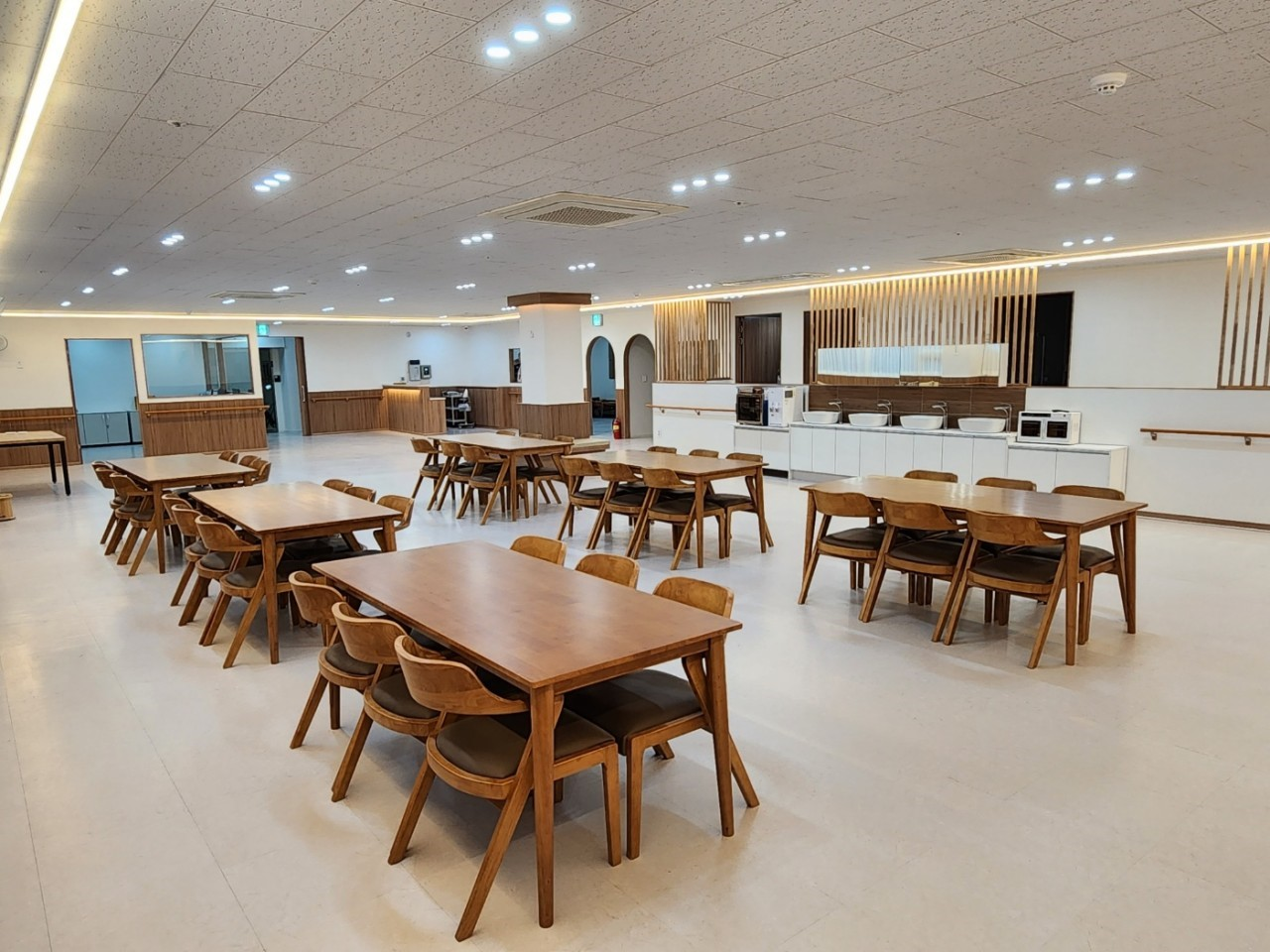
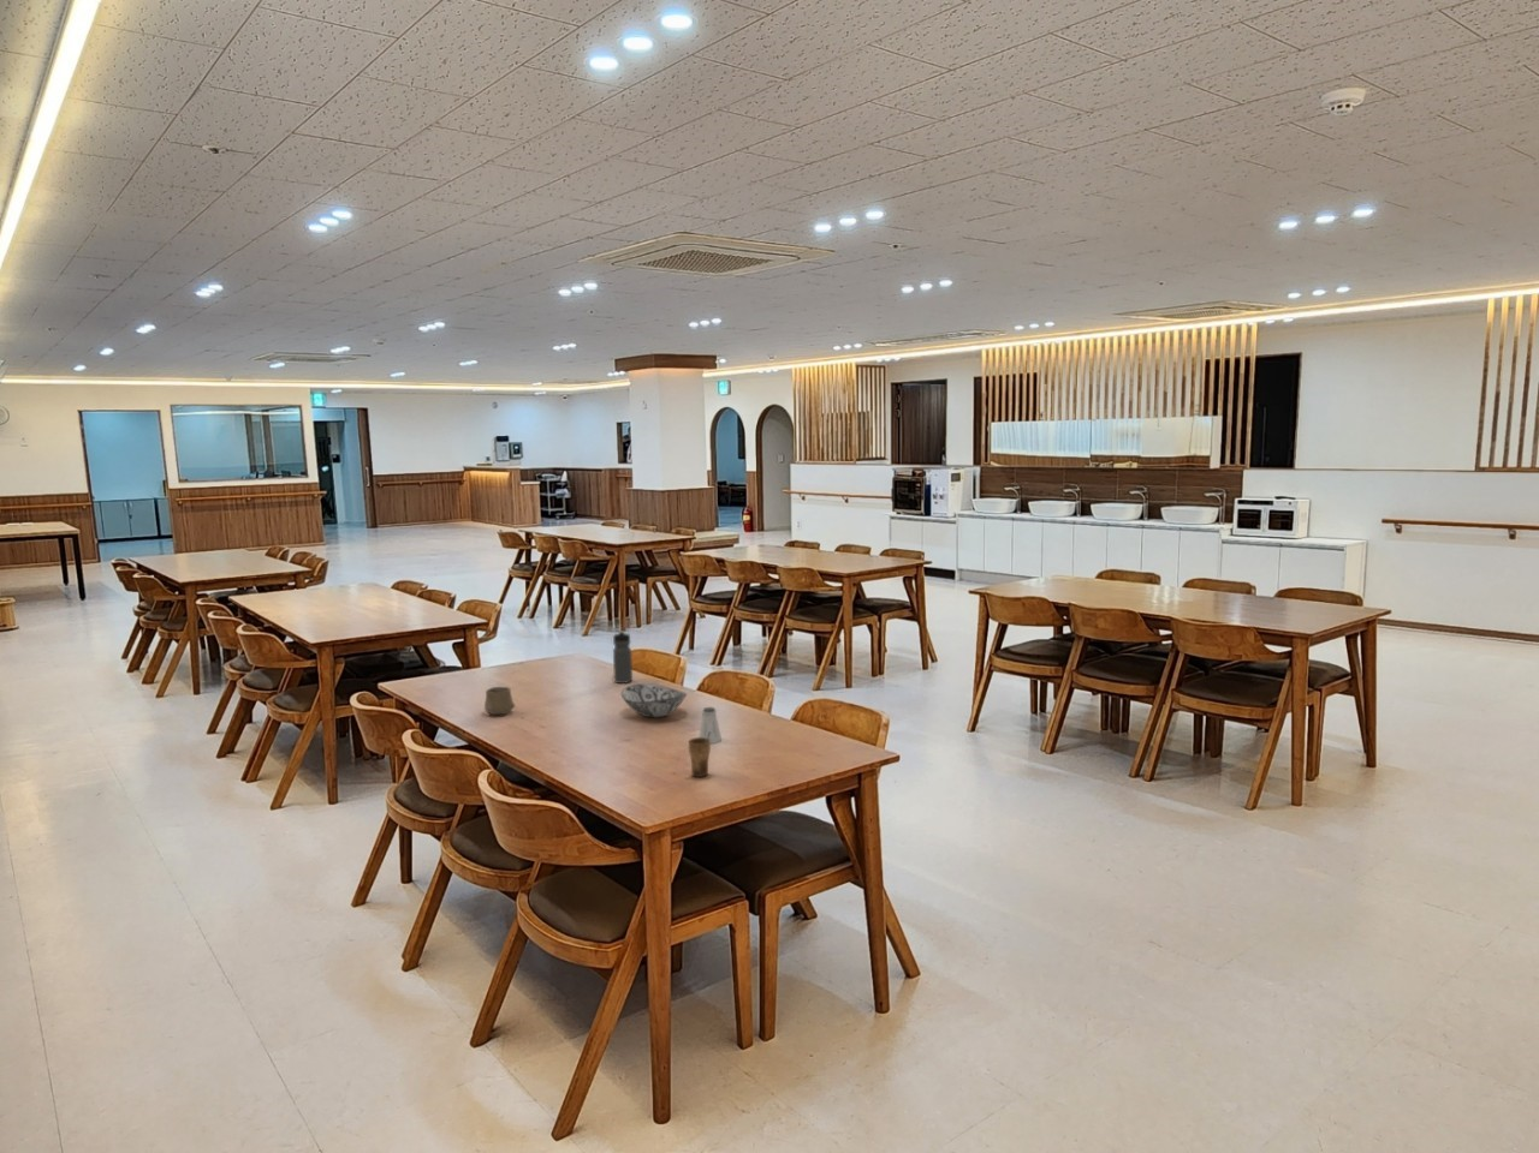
+ cup (498, 700)
+ water bottle (622, 655)
+ cup (698, 753)
+ saltshaker (709, 724)
+ decorative bowl (654, 701)
